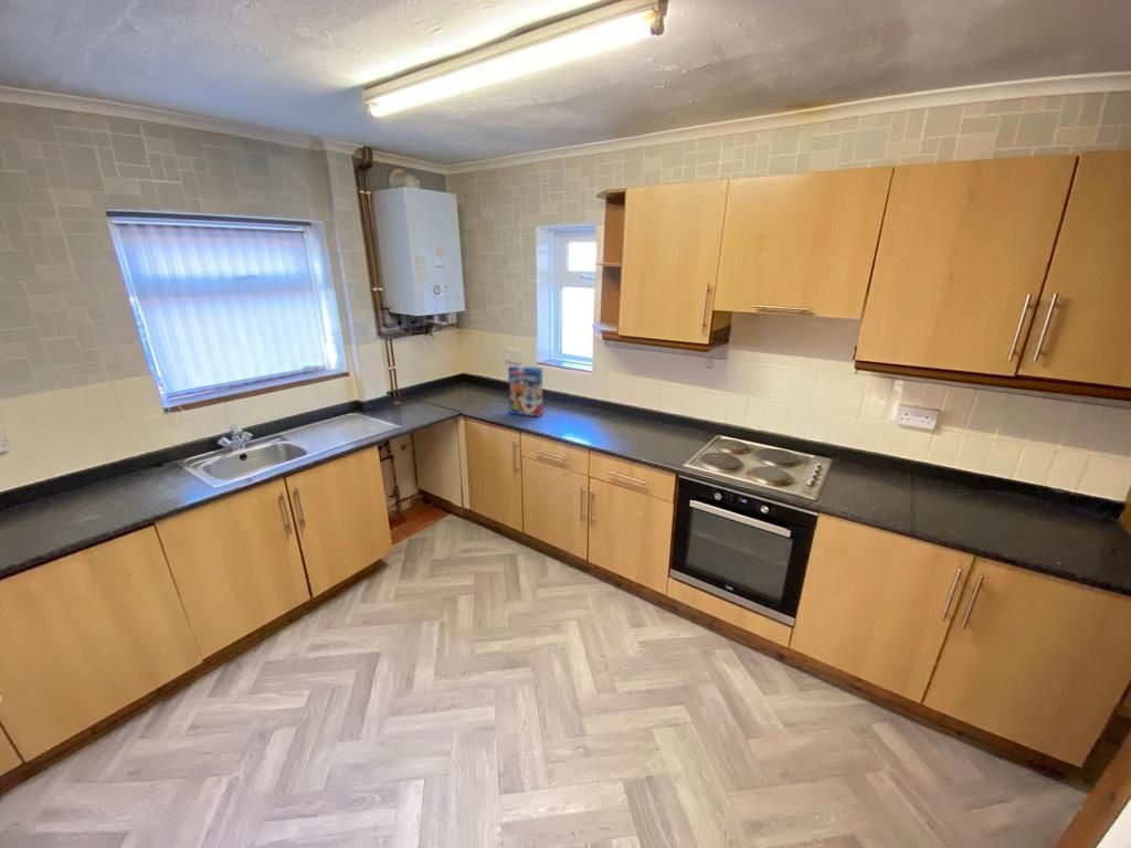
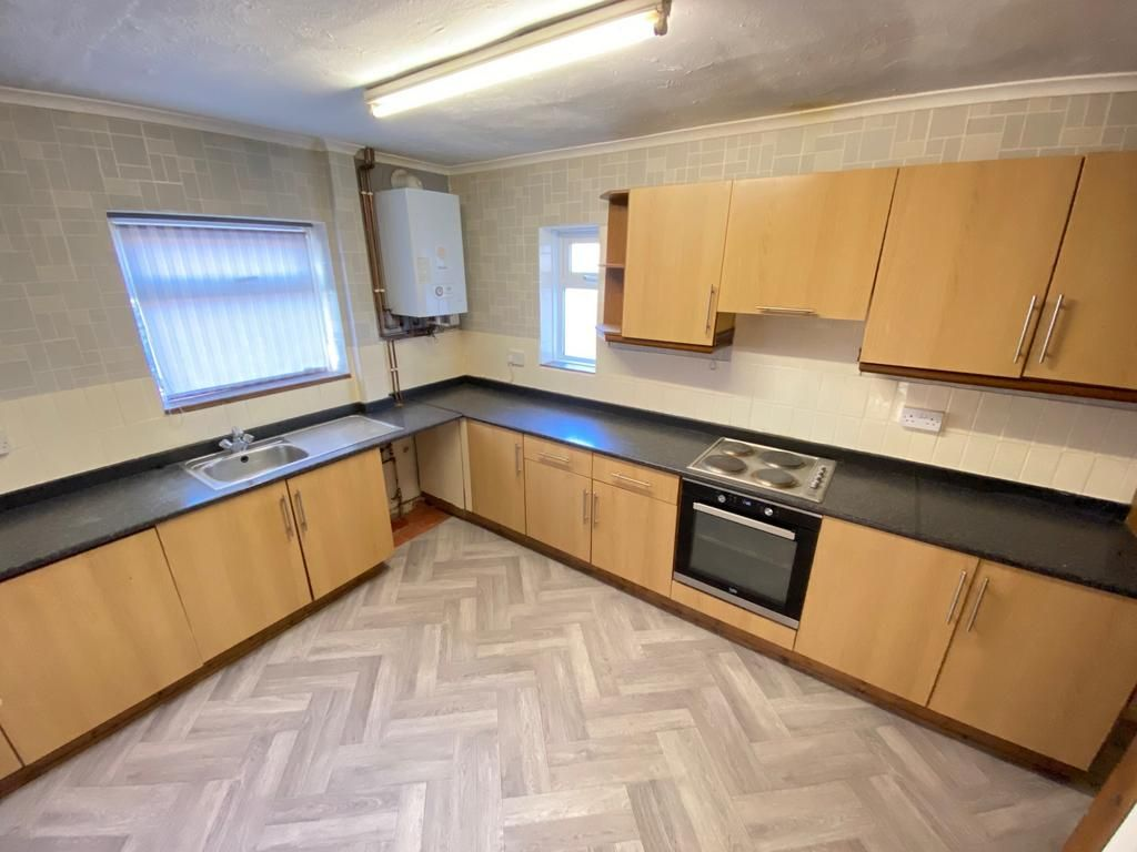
- cereal box (526, 391)
